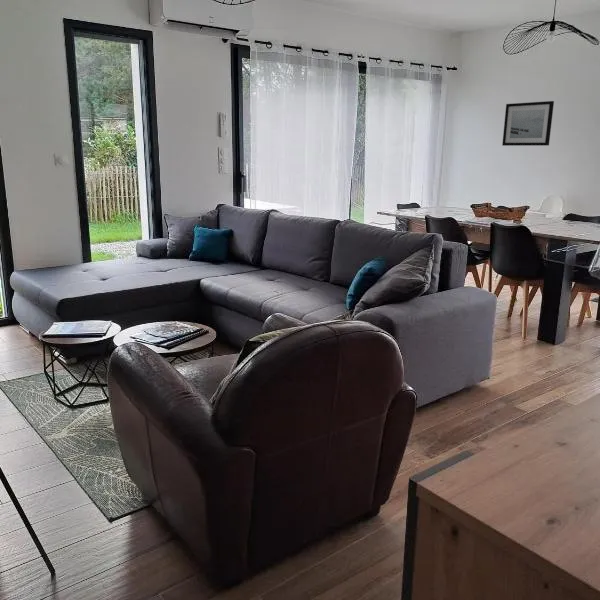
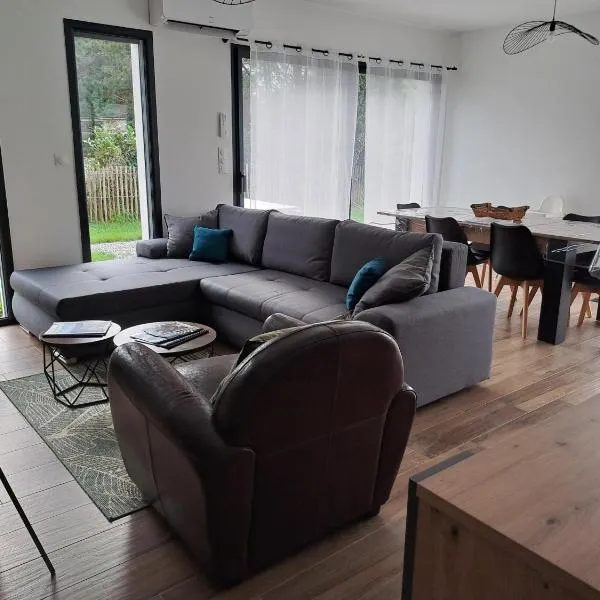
- wall art (527, 124)
